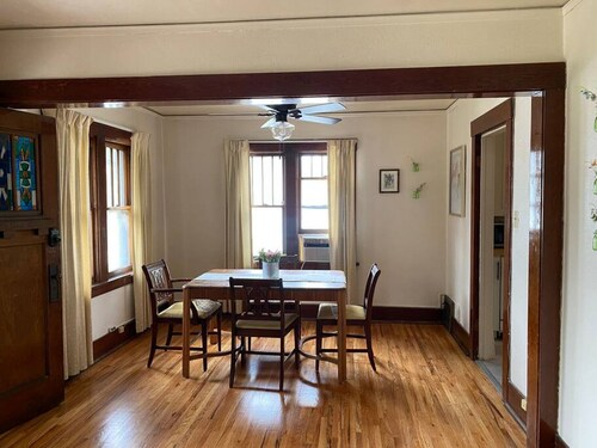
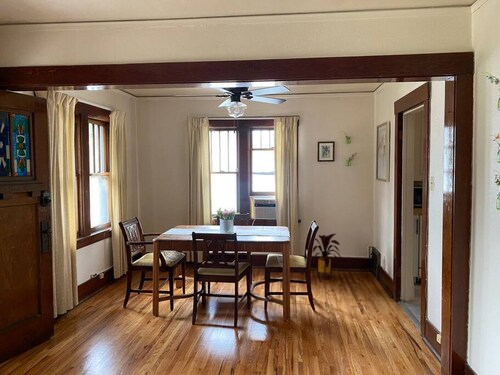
+ house plant (323, 255)
